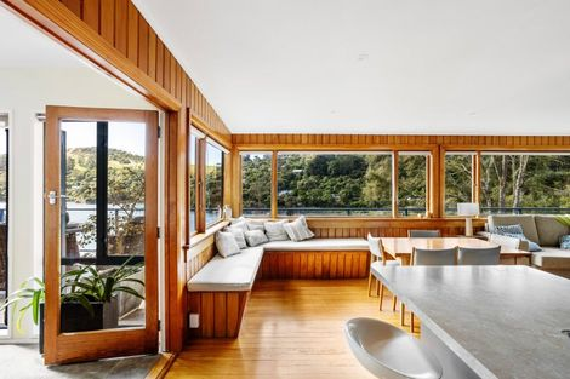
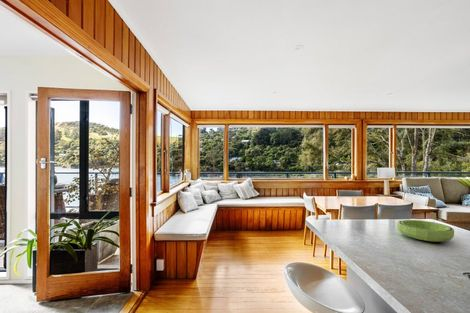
+ bowl (424, 231)
